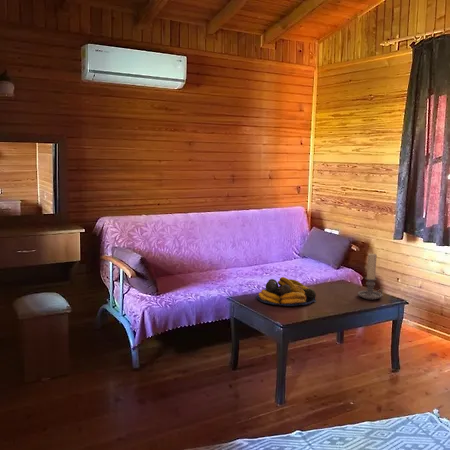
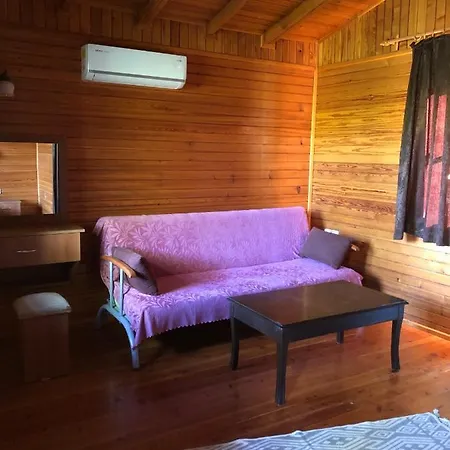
- fruit bowl (285, 288)
- candle holder (372, 275)
